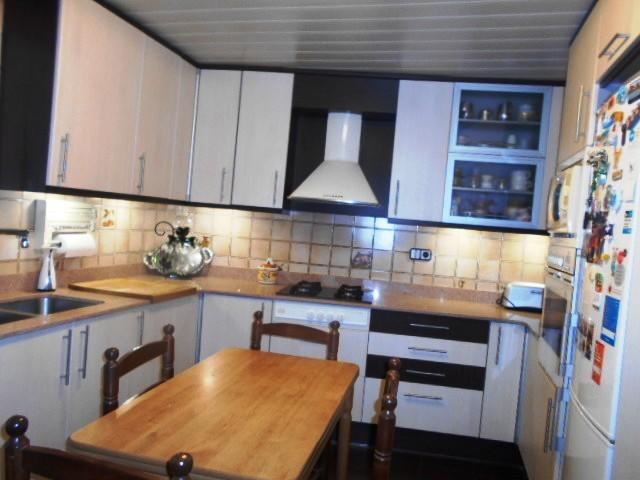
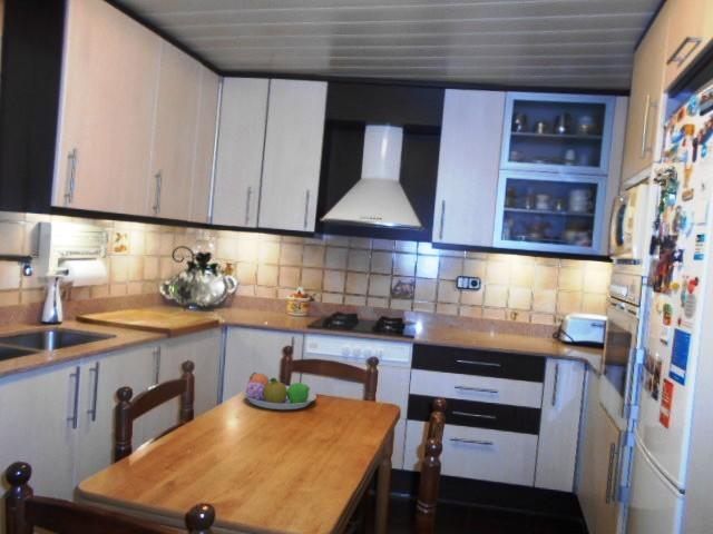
+ fruit bowl (281, 387)
